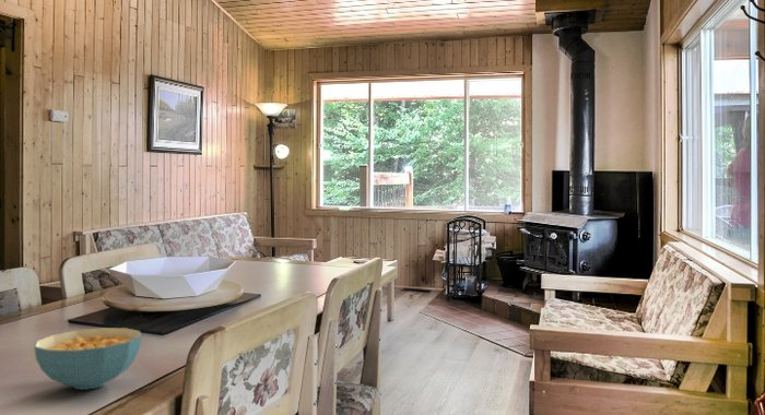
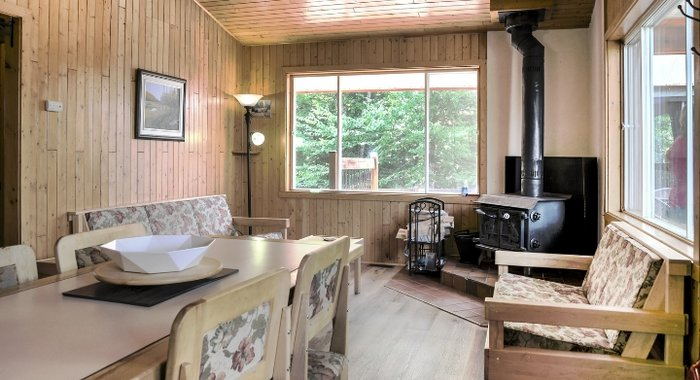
- cereal bowl (90, 361)
